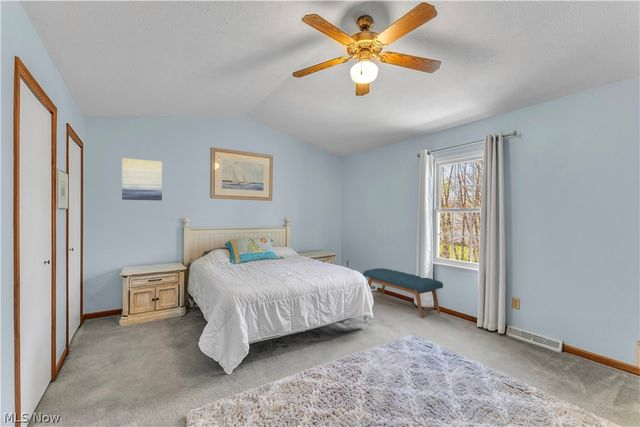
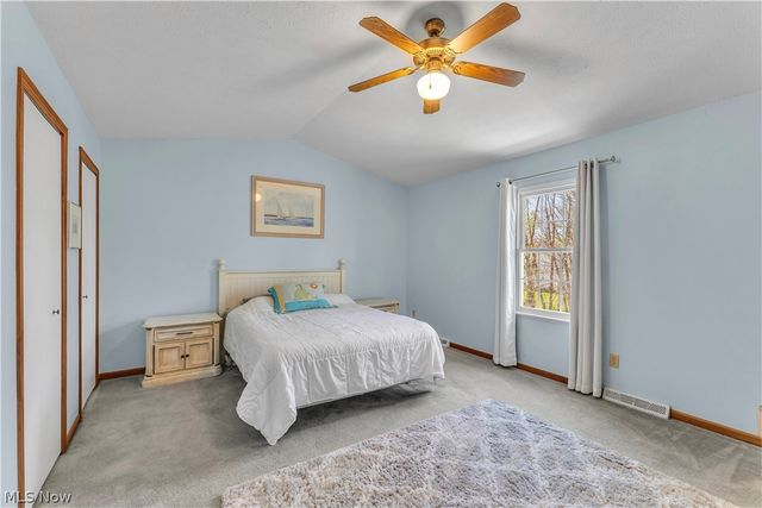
- wall art (142, 180)
- bench (399, 289)
